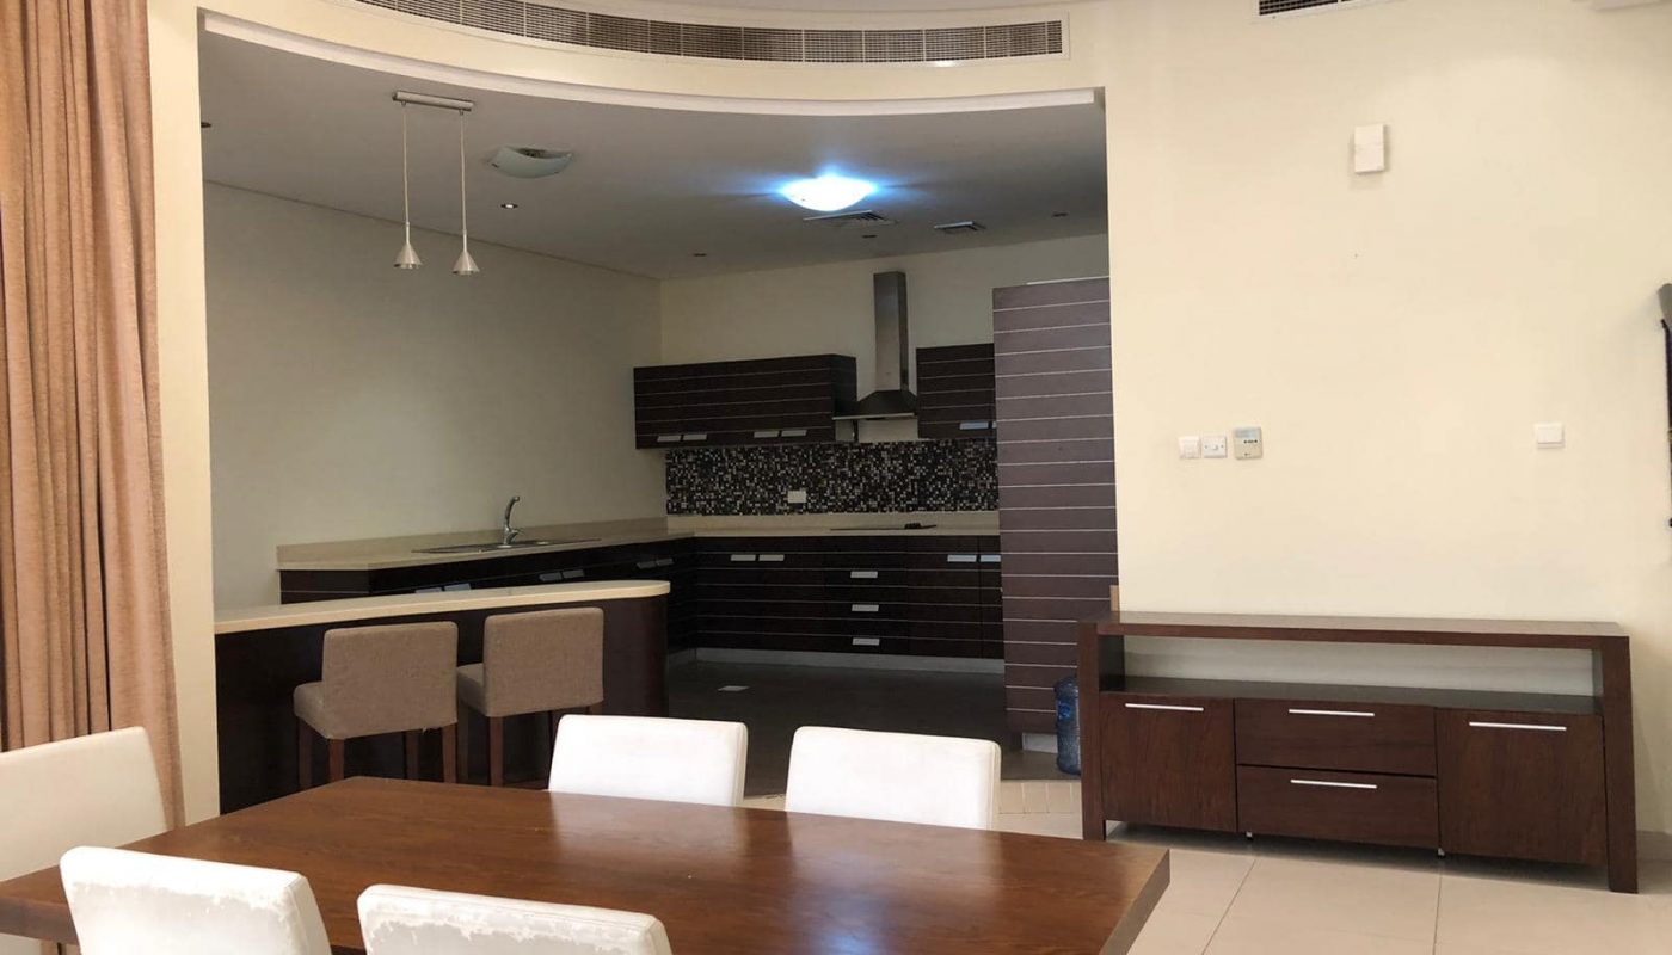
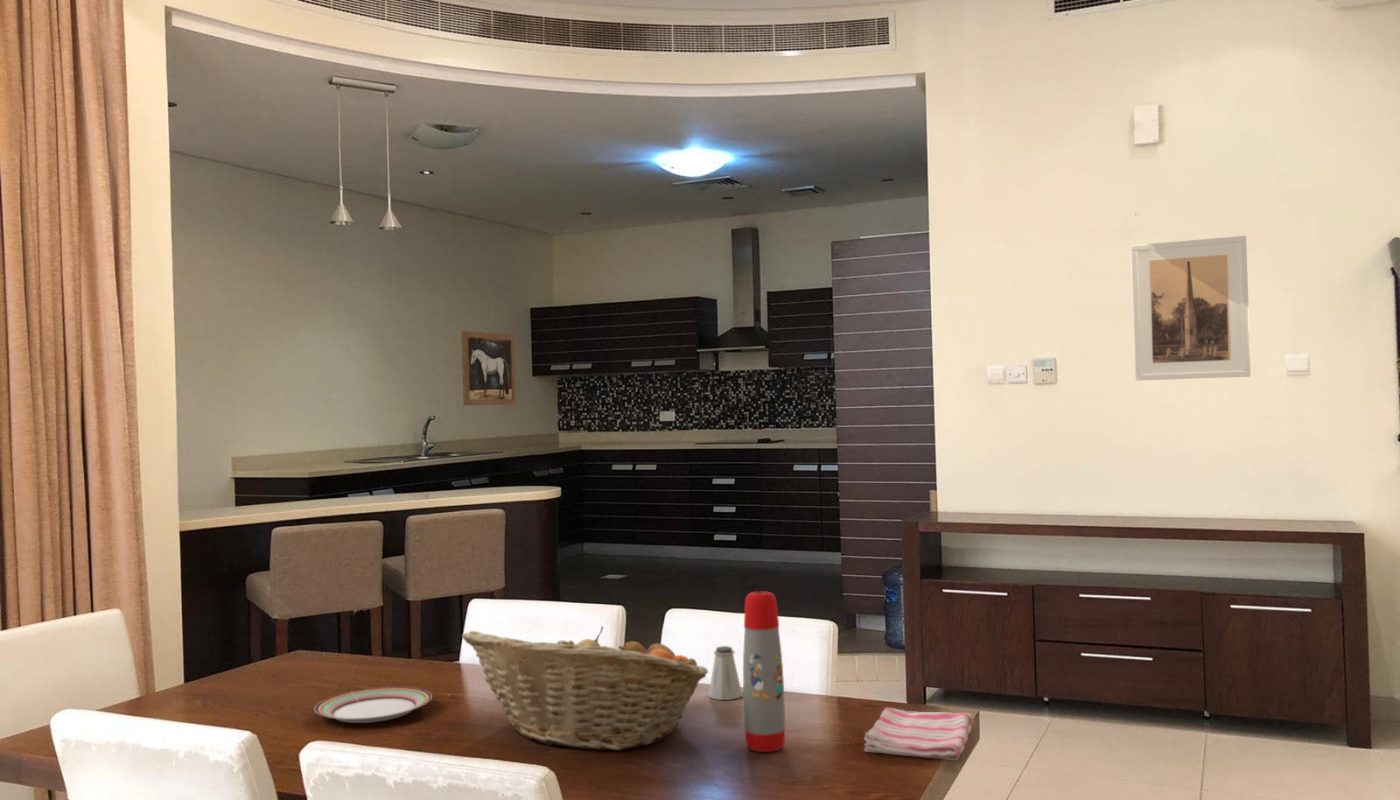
+ plate (374, 706)
+ wall art (489, 369)
+ water bottle (762, 669)
+ dish towel (920, 728)
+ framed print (1189, 309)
+ saltshaker (724, 671)
+ fruit basket (584, 674)
